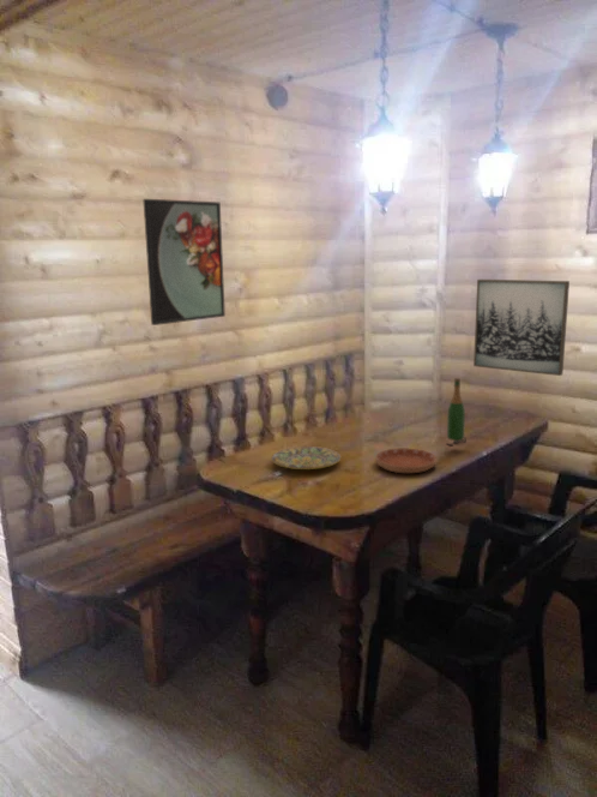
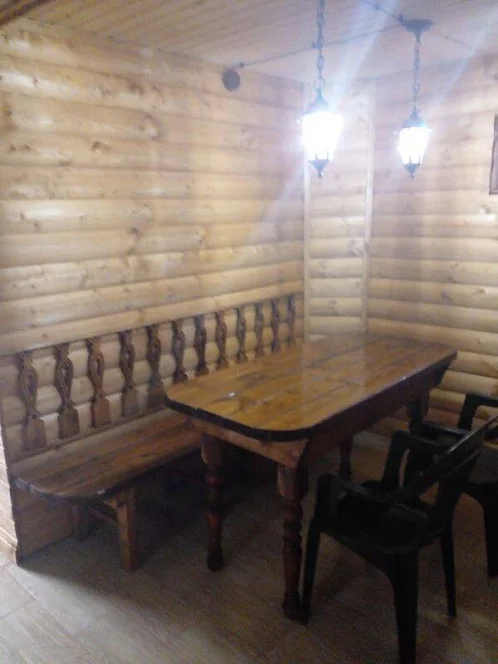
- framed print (186, 262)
- wine bottle (459, 412)
- saucer (405, 461)
- wall art (518, 325)
- plate (306, 460)
